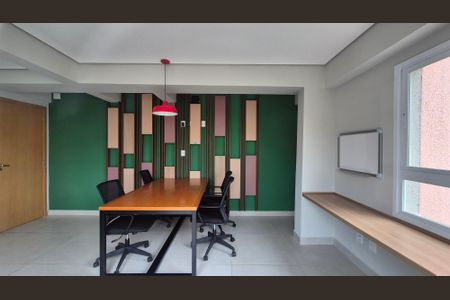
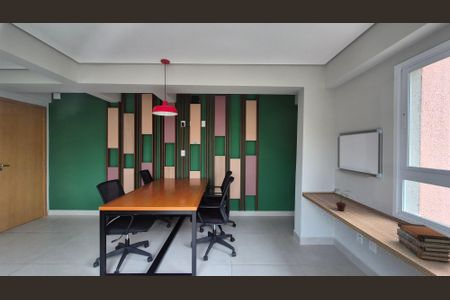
+ book stack (422, 240)
+ potted plant (341, 200)
